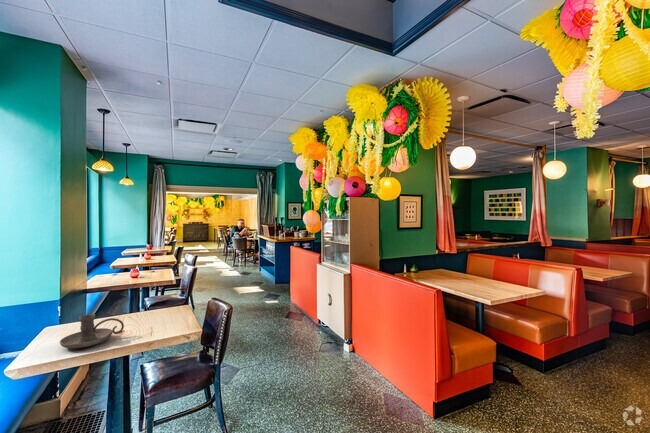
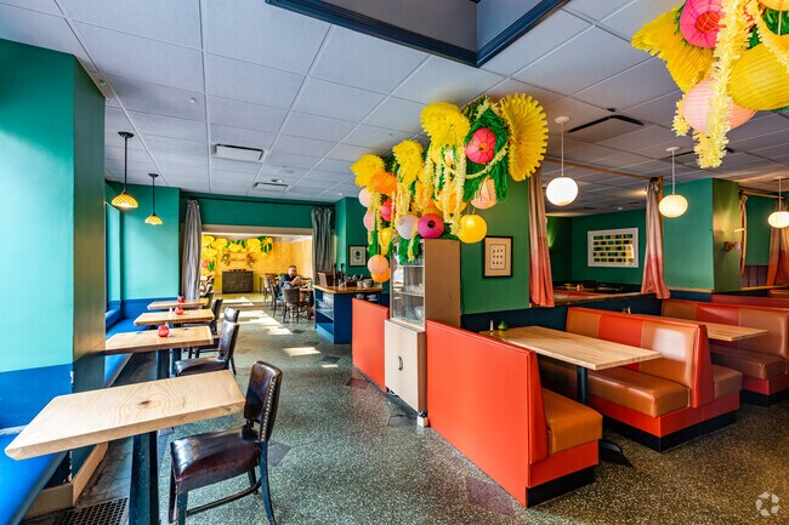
- candle holder (93, 328)
